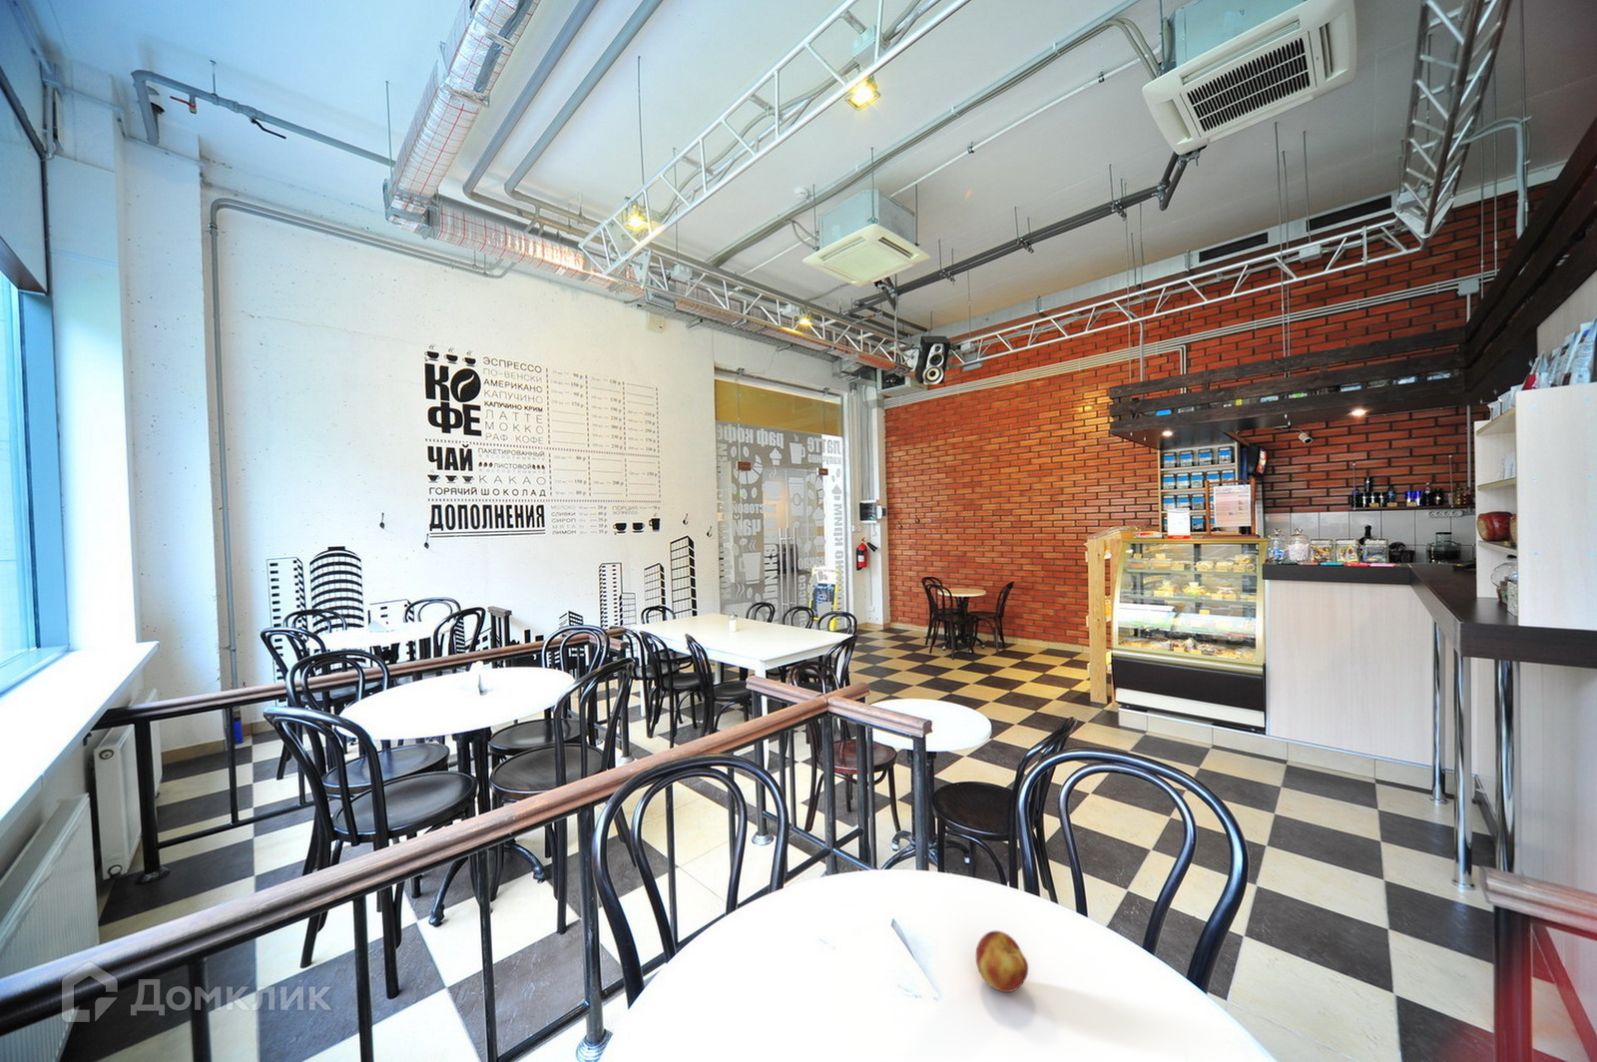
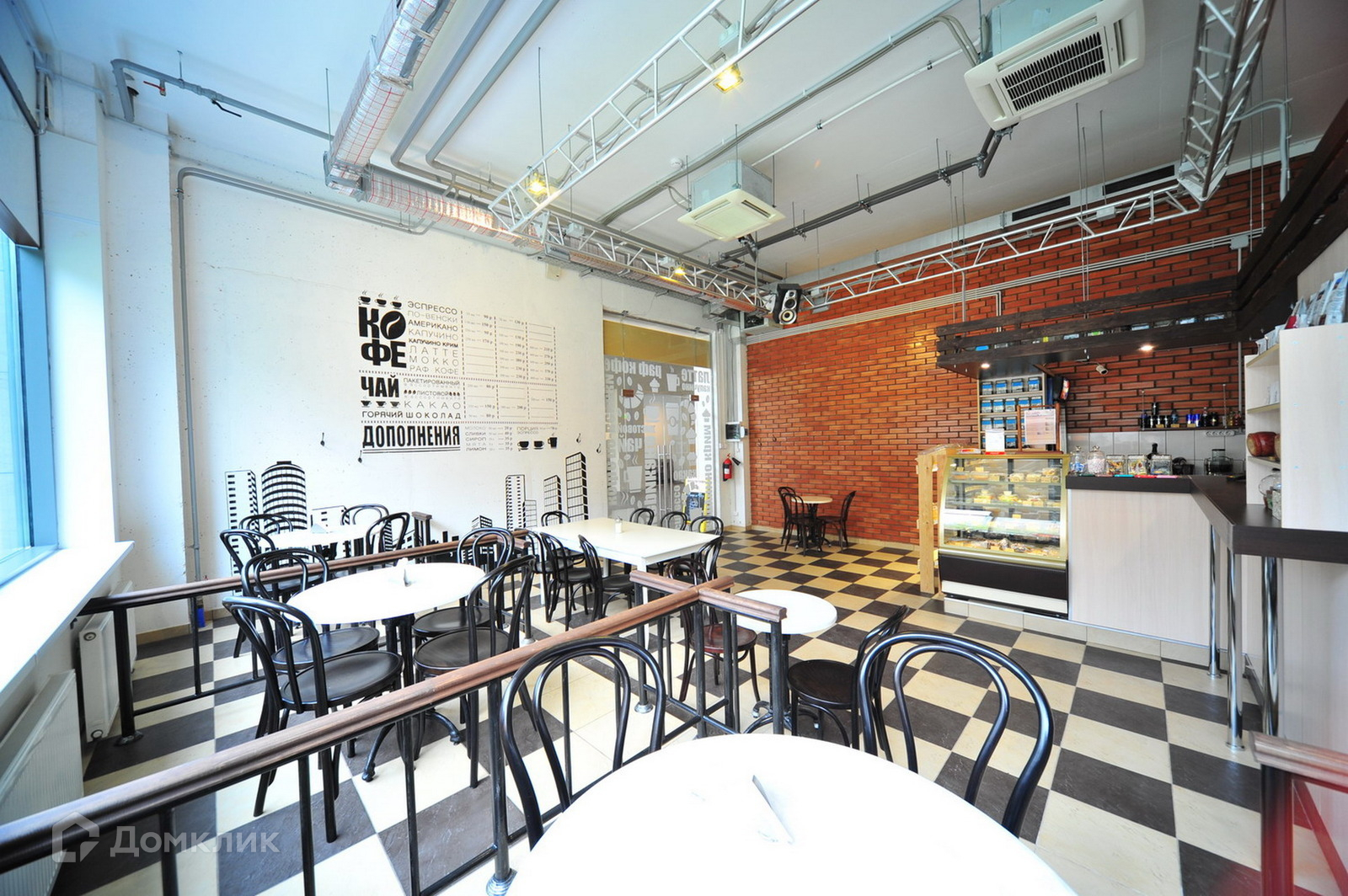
- fruit (1000, 961)
